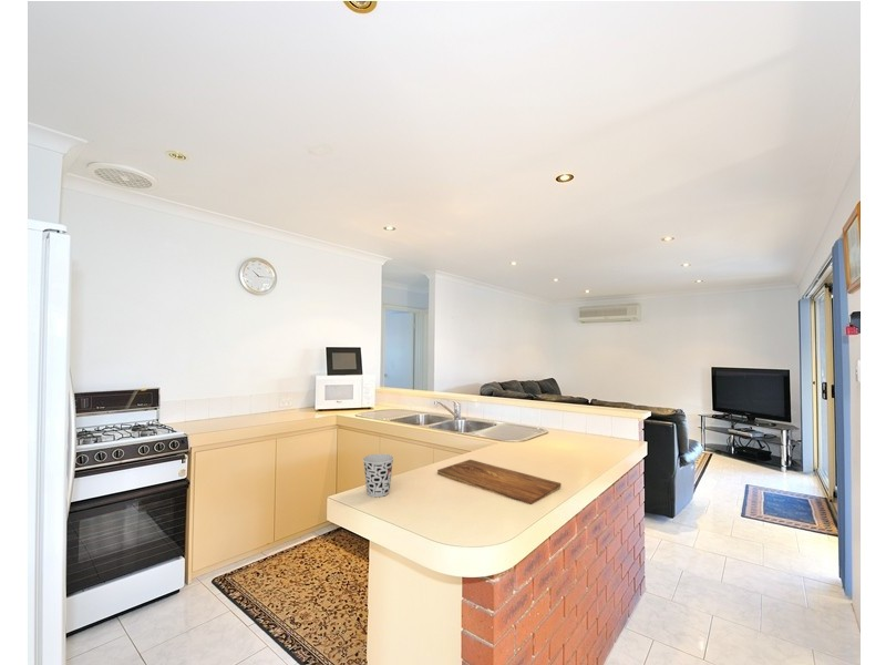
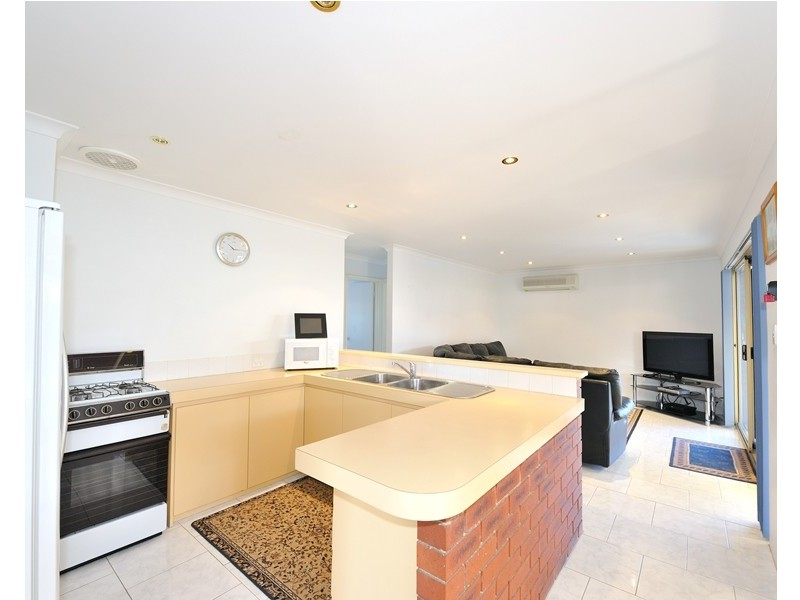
- cup (378, 474)
- cutting board (495, 479)
